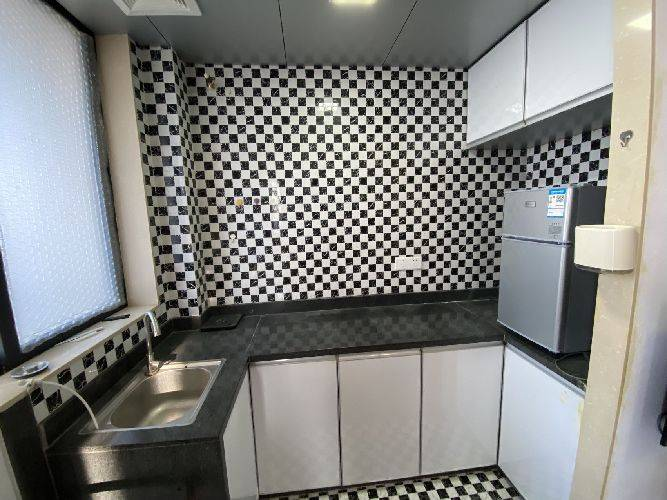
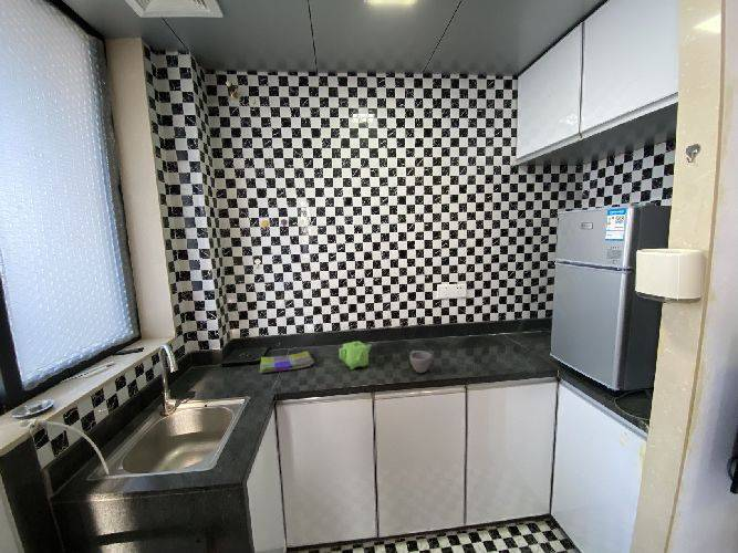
+ dish towel (287, 361)
+ cup (418, 361)
+ teapot (356, 353)
